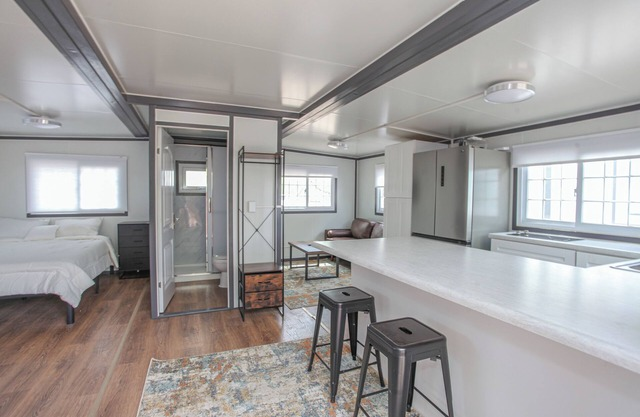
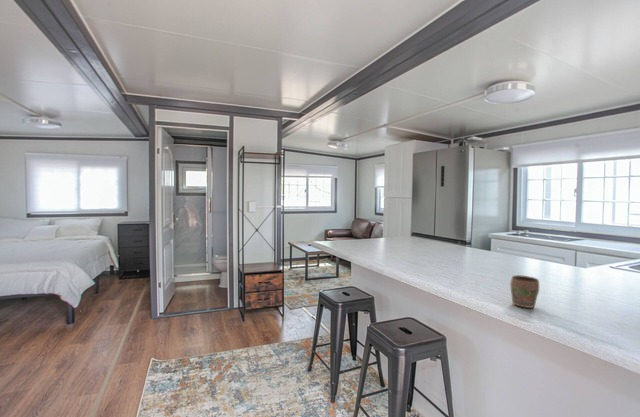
+ mug (524, 291)
